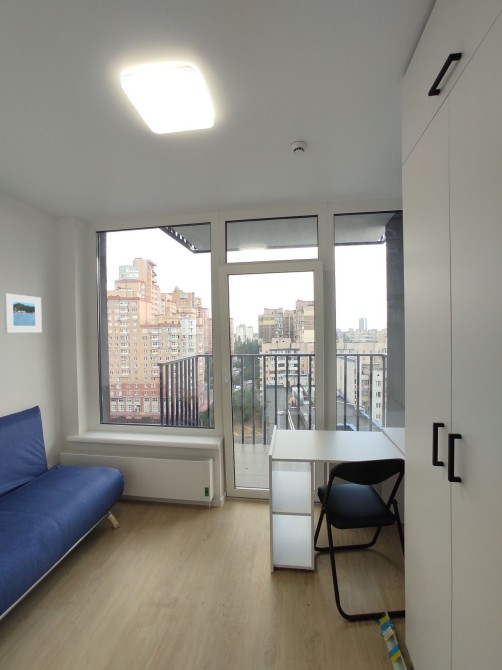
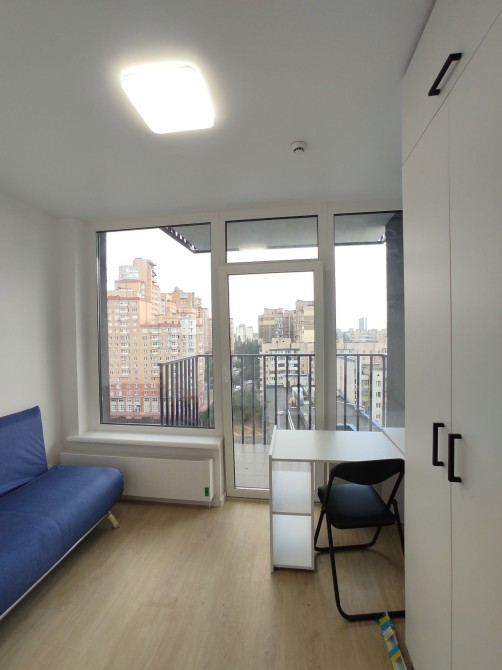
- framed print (24, 314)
